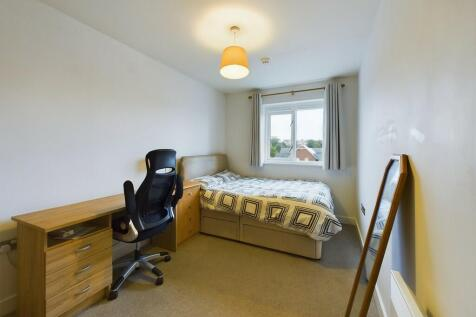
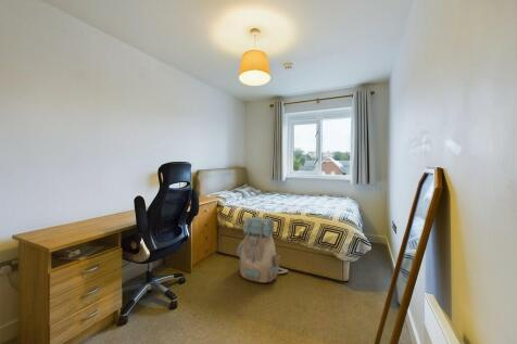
+ backpack (260, 245)
